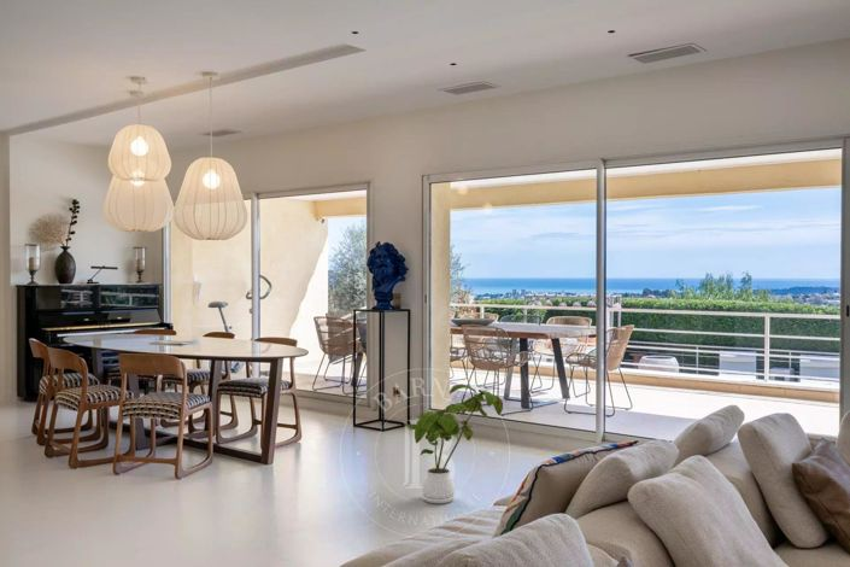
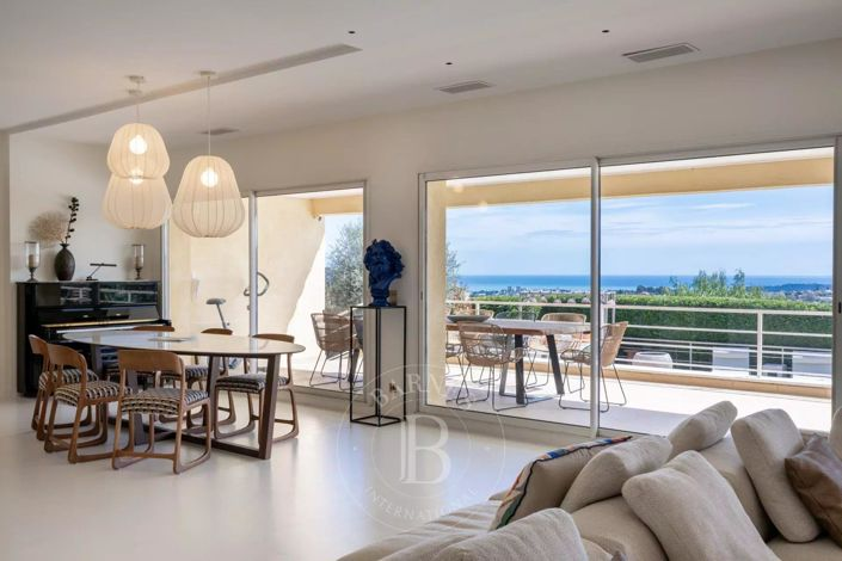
- house plant (457, 440)
